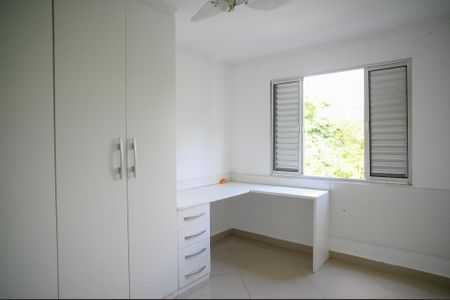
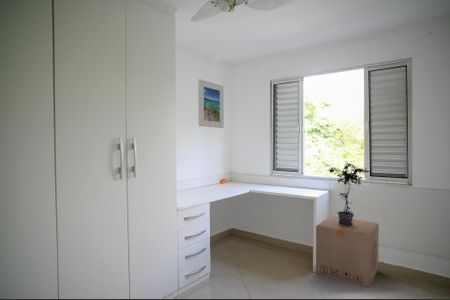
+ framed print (211, 105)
+ cardboard box (347, 247)
+ potted plant (347, 192)
